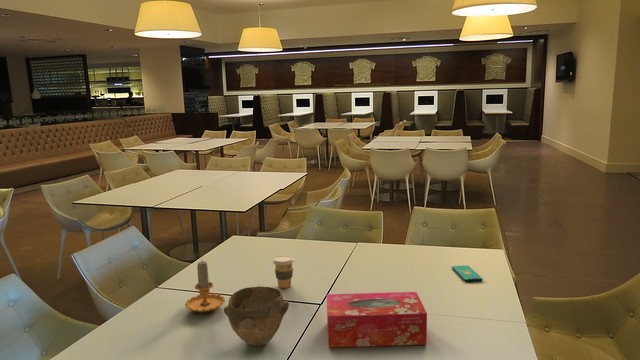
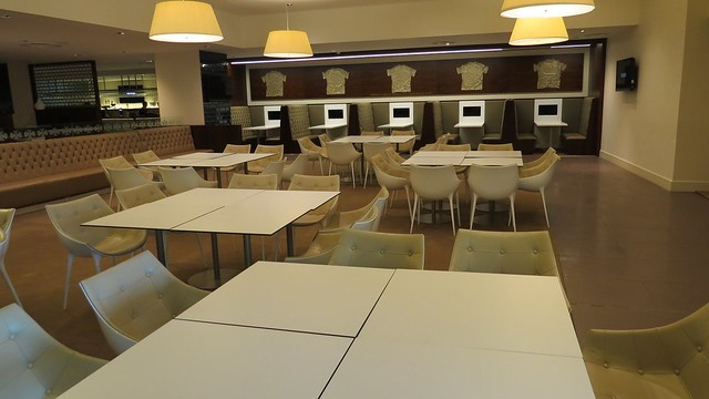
- coffee cup (283, 271)
- smartphone (466, 272)
- bowl (257, 318)
- tissue box (374, 318)
- candle (204, 282)
